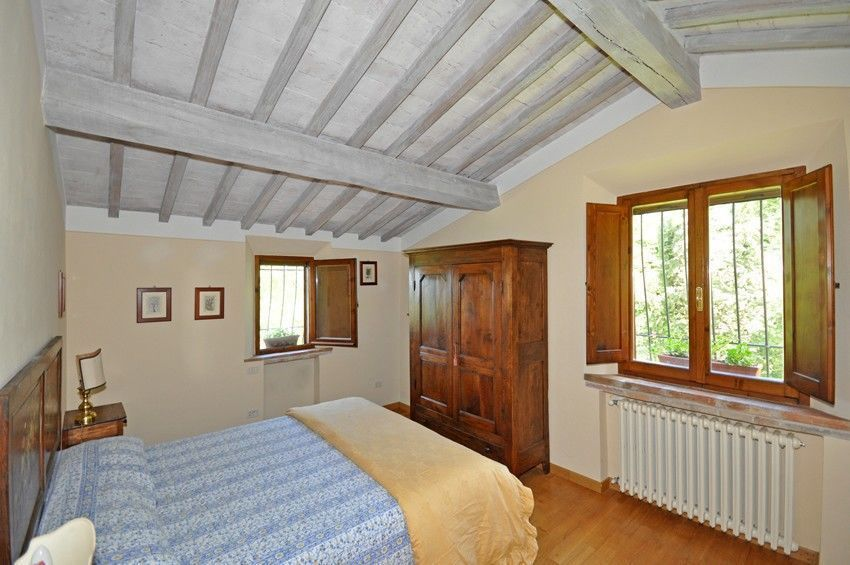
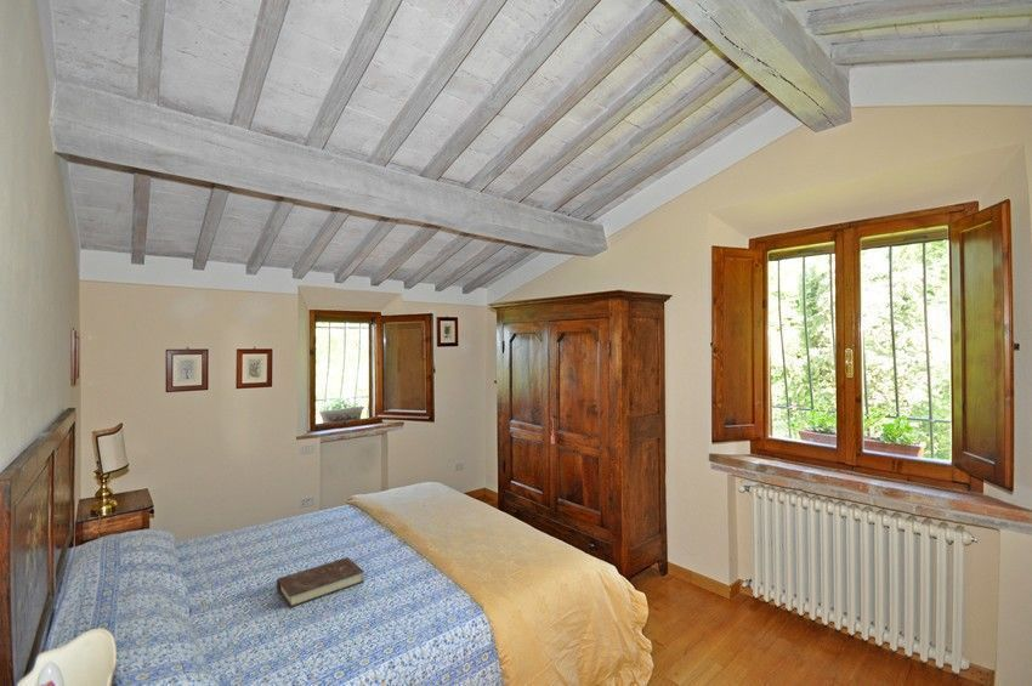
+ book (321, 579)
